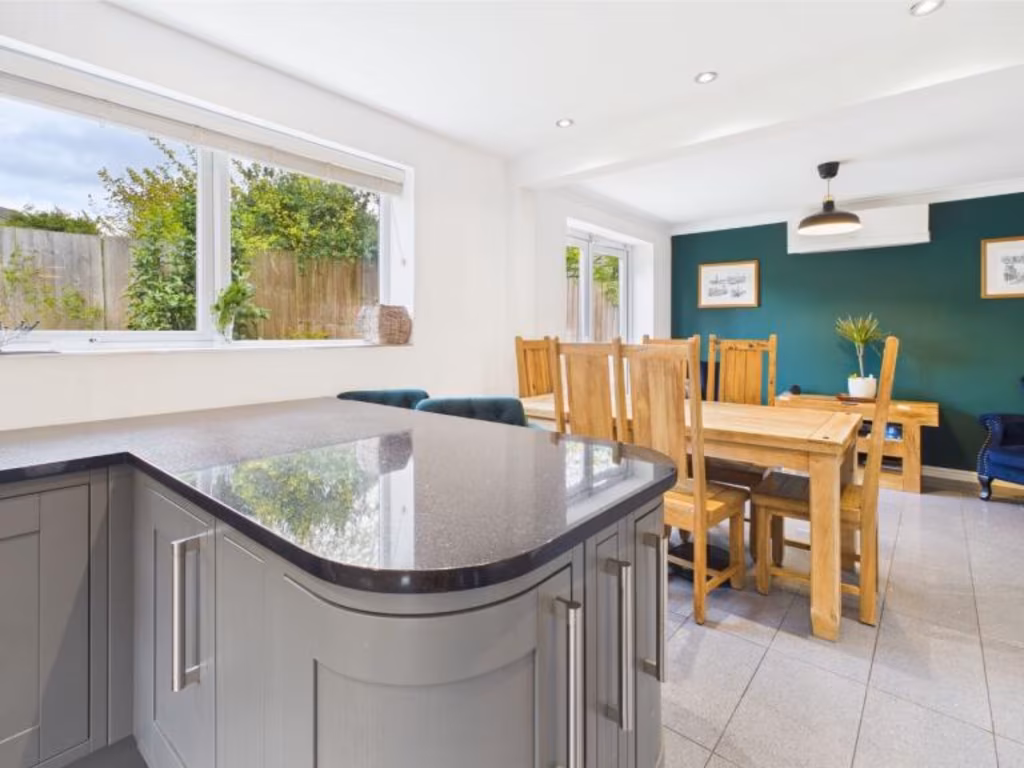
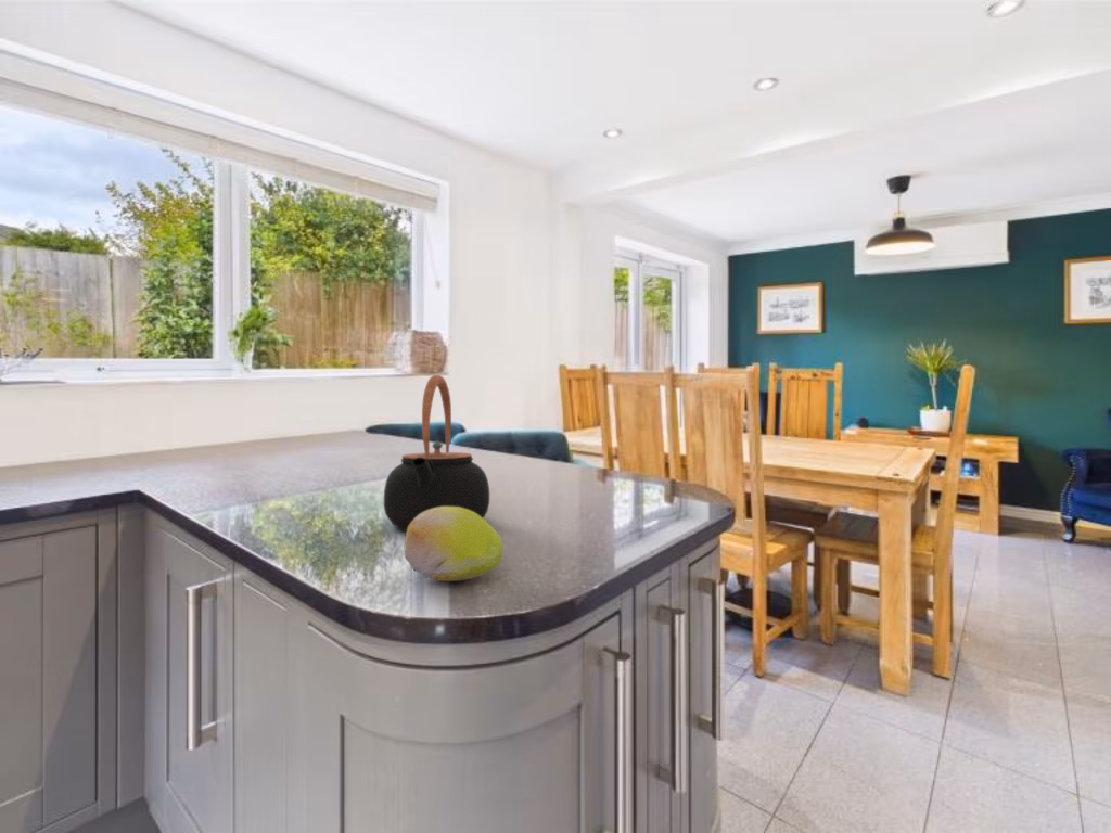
+ fruit (455, 542)
+ teapot (435, 450)
